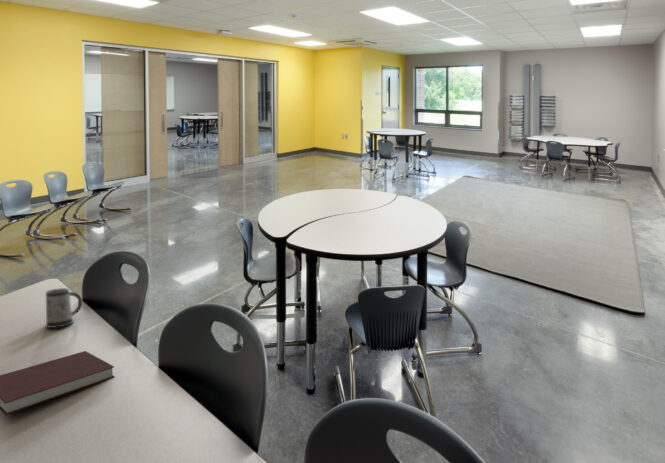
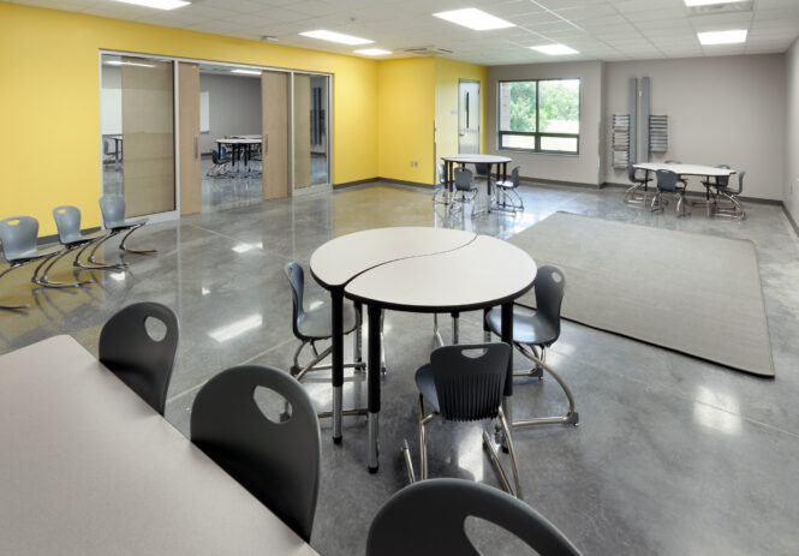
- mug (64, 306)
- notebook (50, 378)
